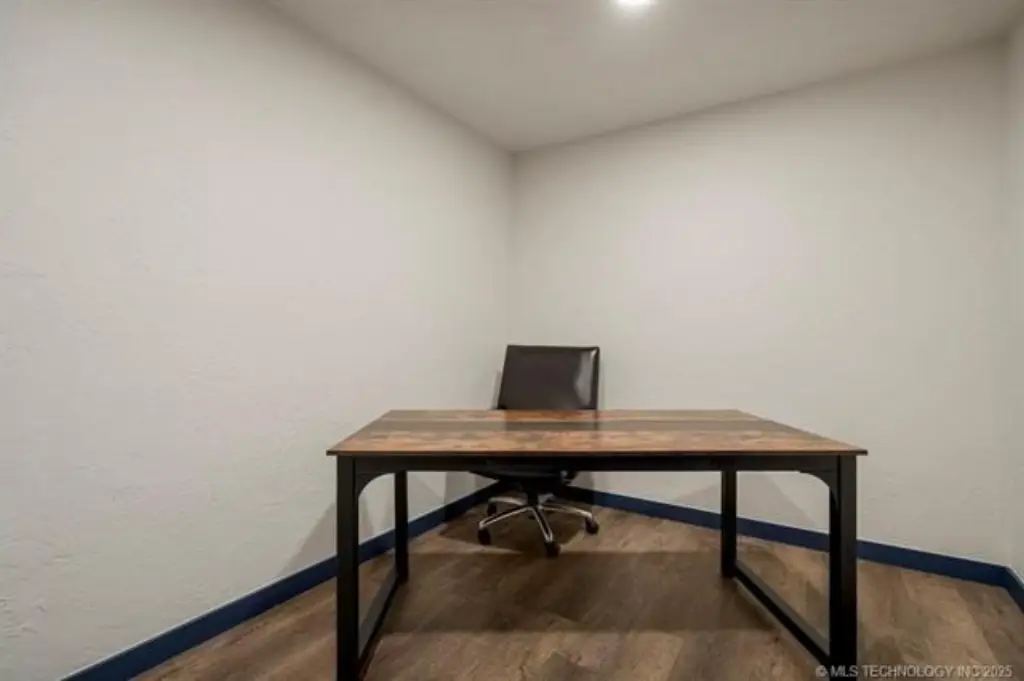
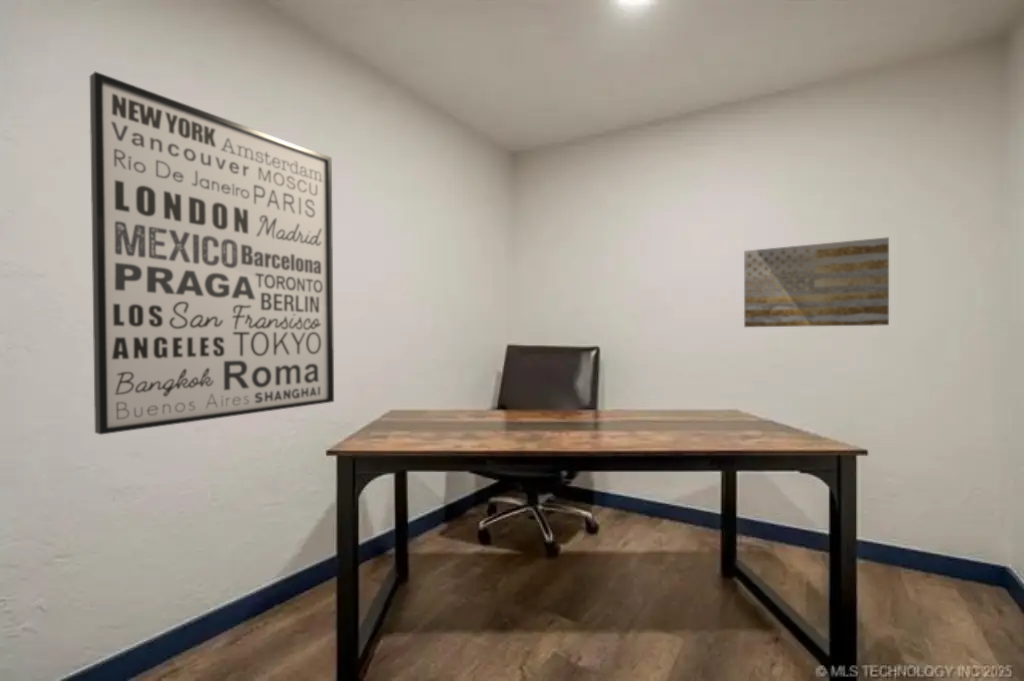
+ wall art (811, 285)
+ wall art (235, 269)
